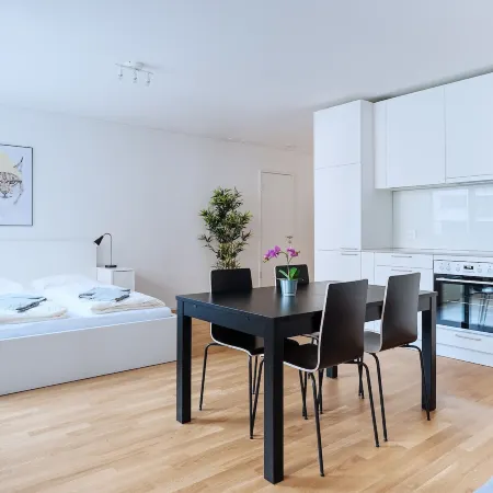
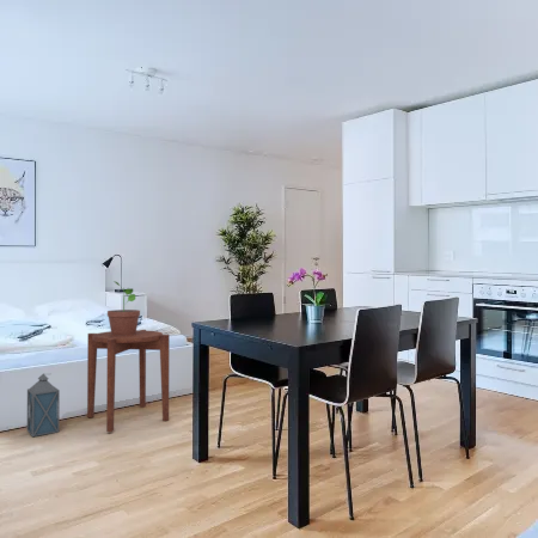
+ potted plant (123, 306)
+ side table (140, 375)
+ lantern (43, 402)
